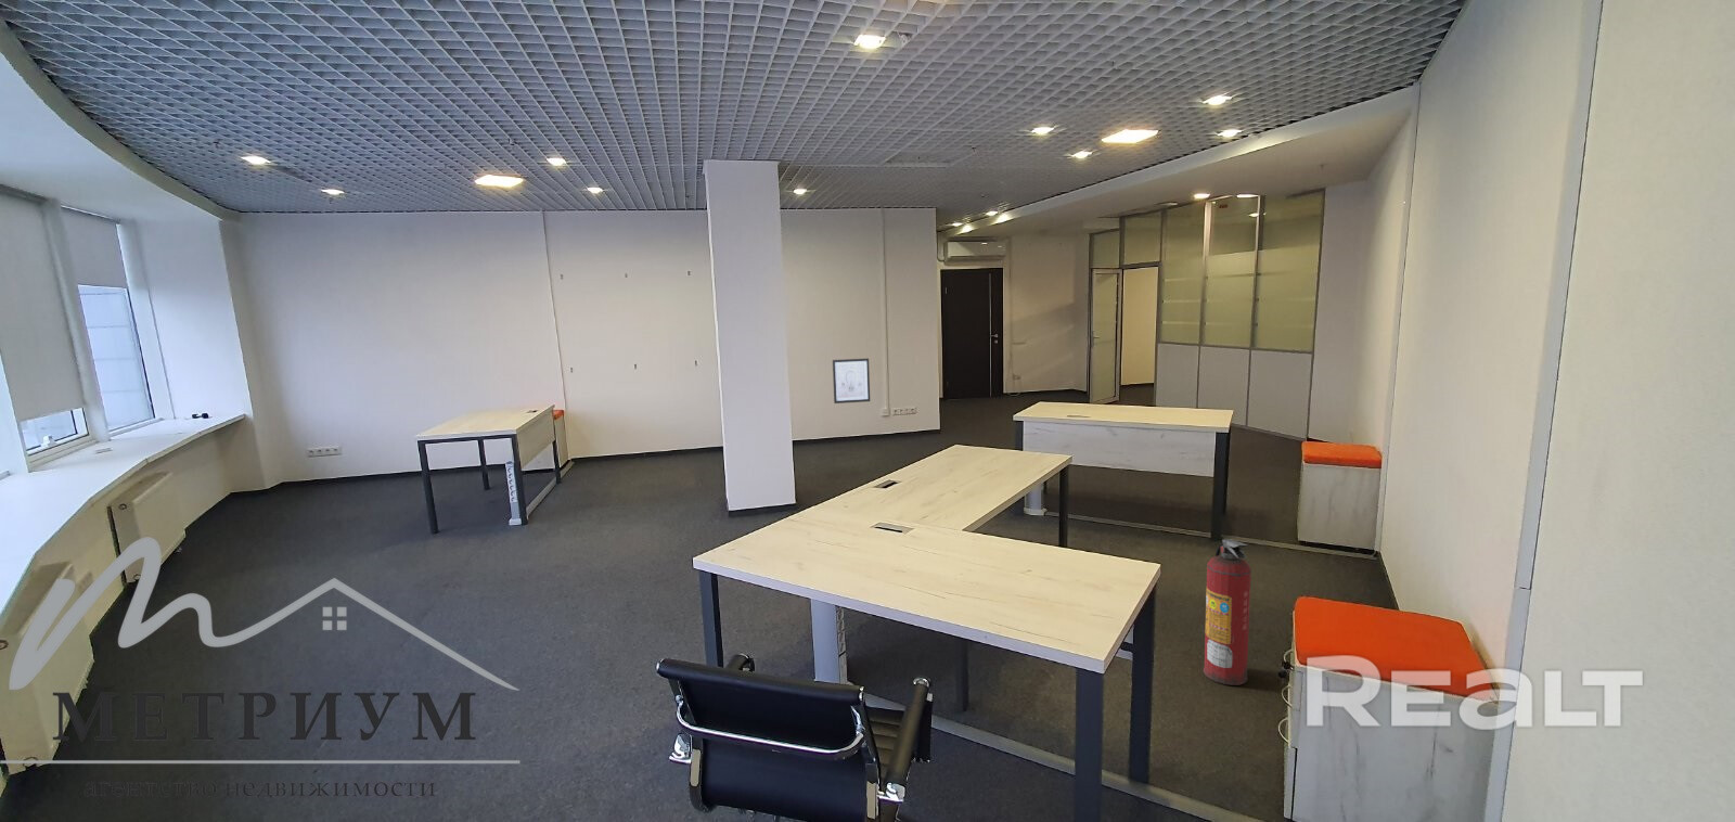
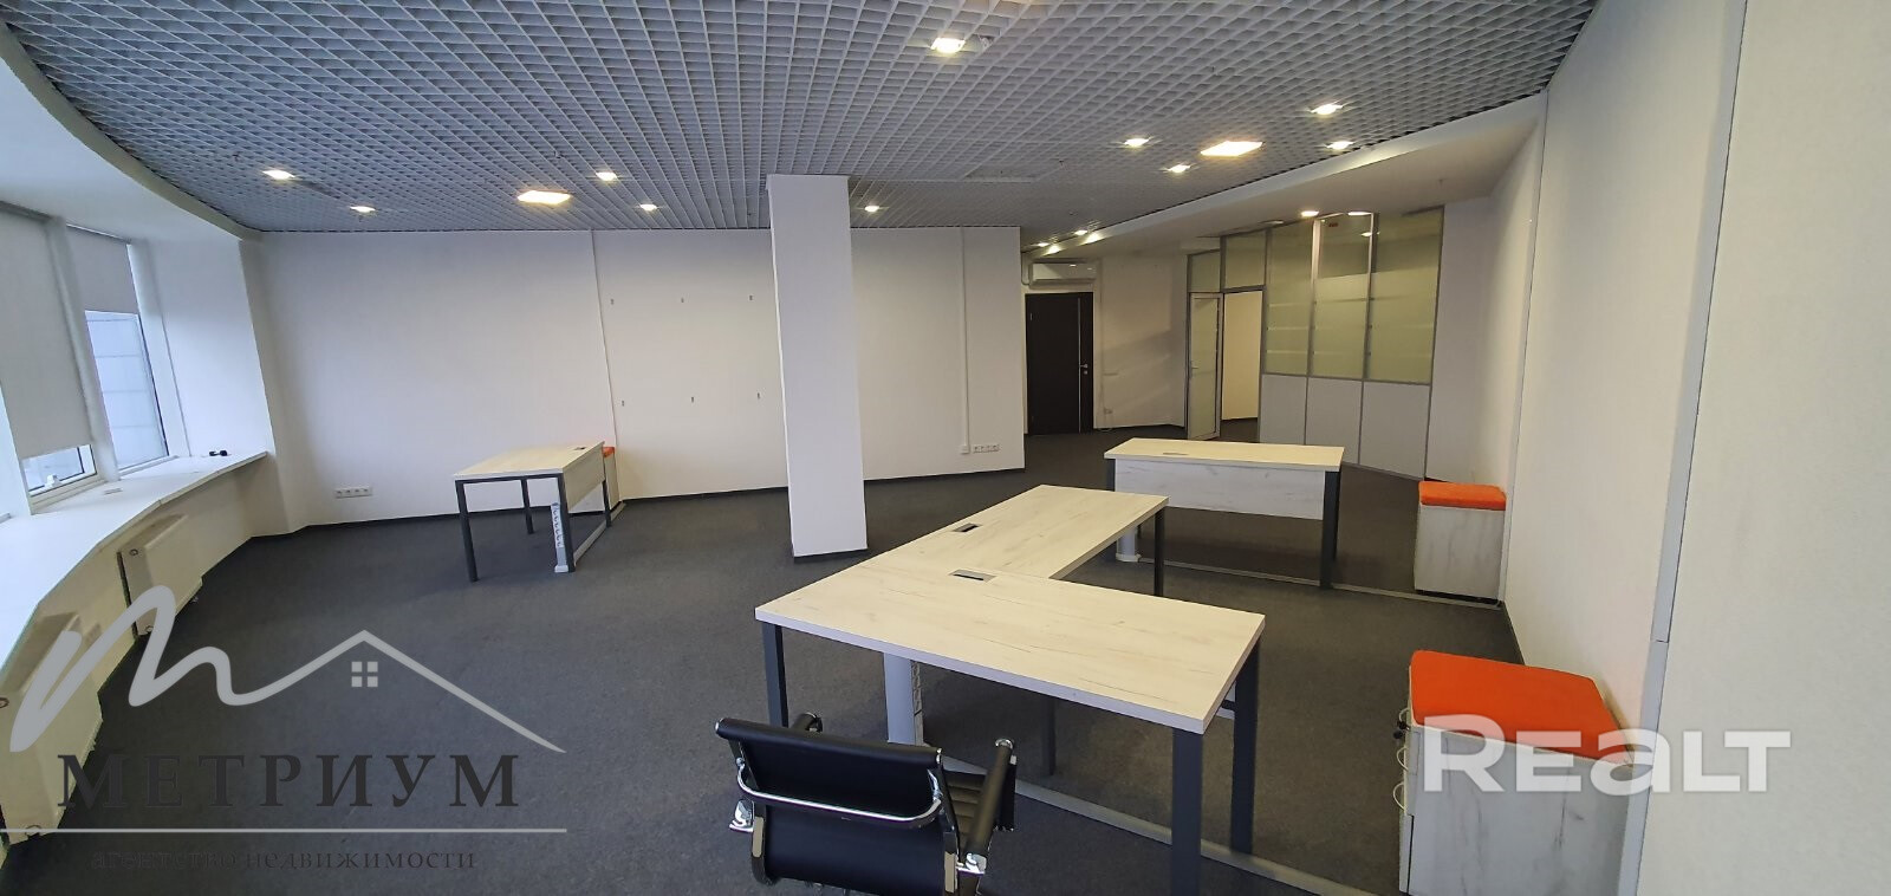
- wall art (851, 381)
- fire extinguisher (1226, 606)
